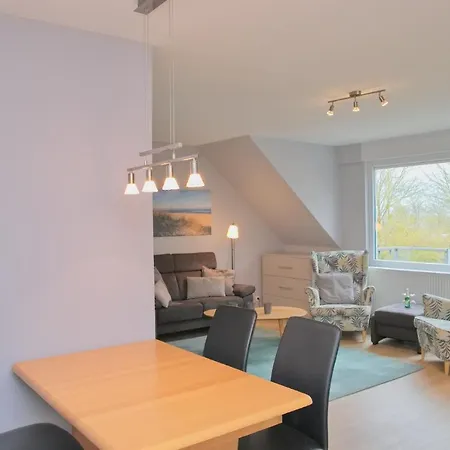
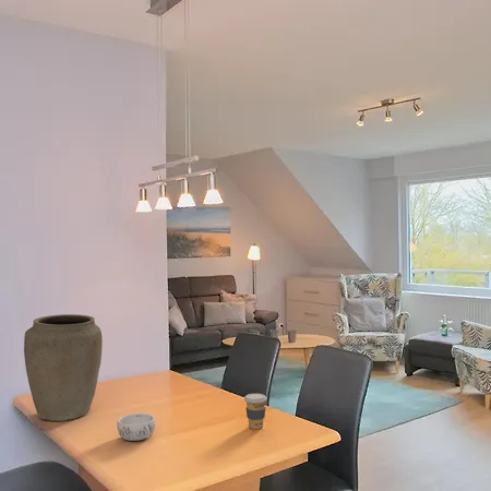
+ coffee cup (255, 410)
+ decorative bowl (137, 429)
+ vase (63, 366)
